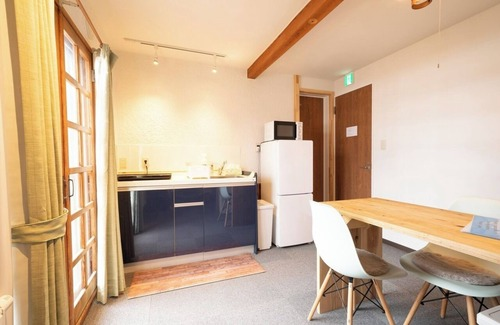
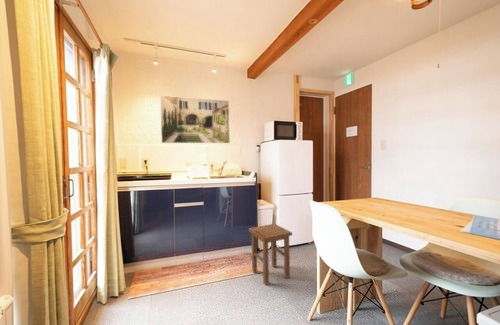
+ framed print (196, 120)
+ stool (272, 252)
